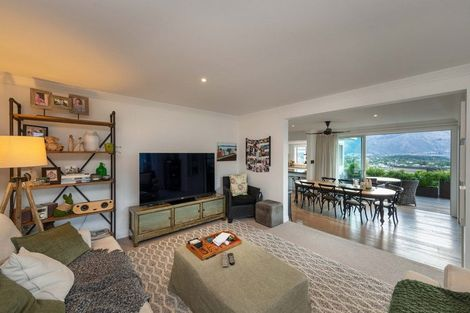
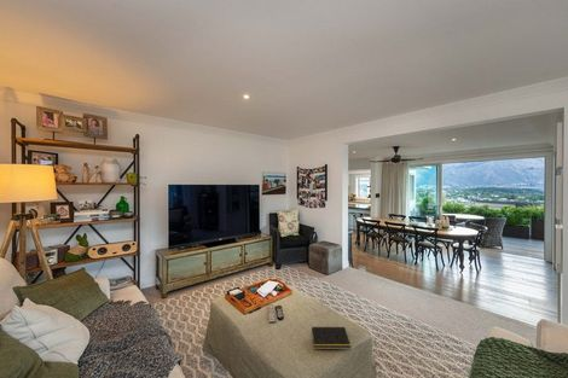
+ notepad (330, 337)
